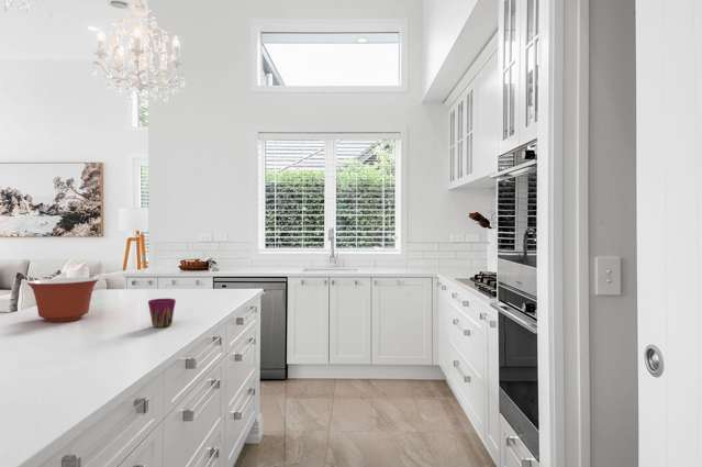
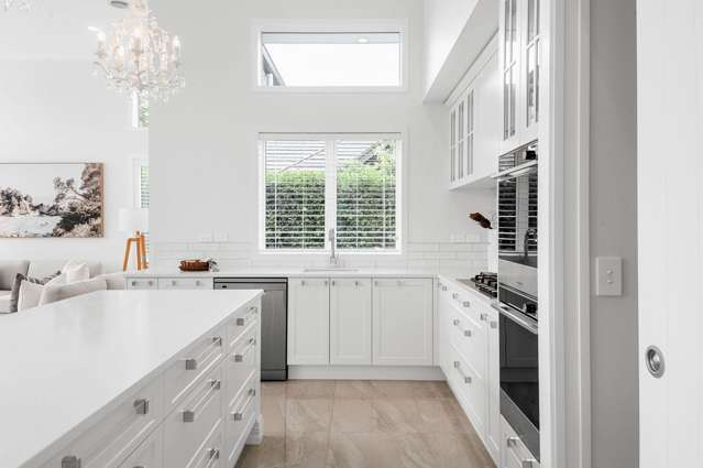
- mixing bowl (64, 299)
- cup (163, 312)
